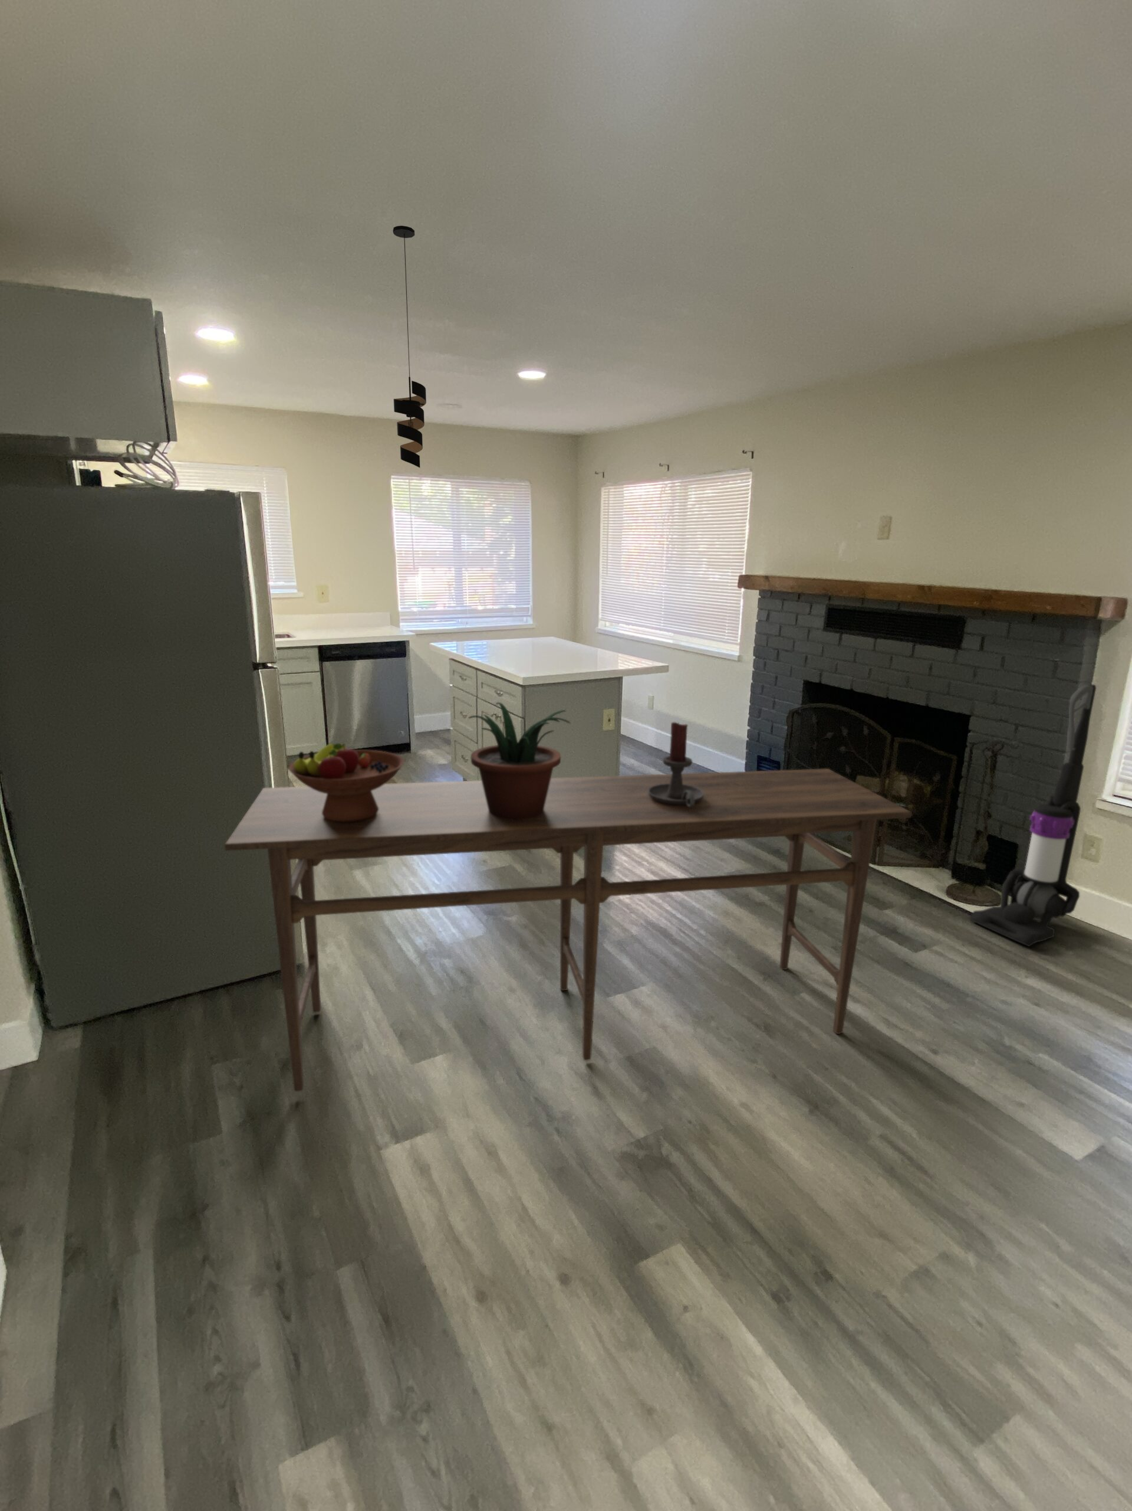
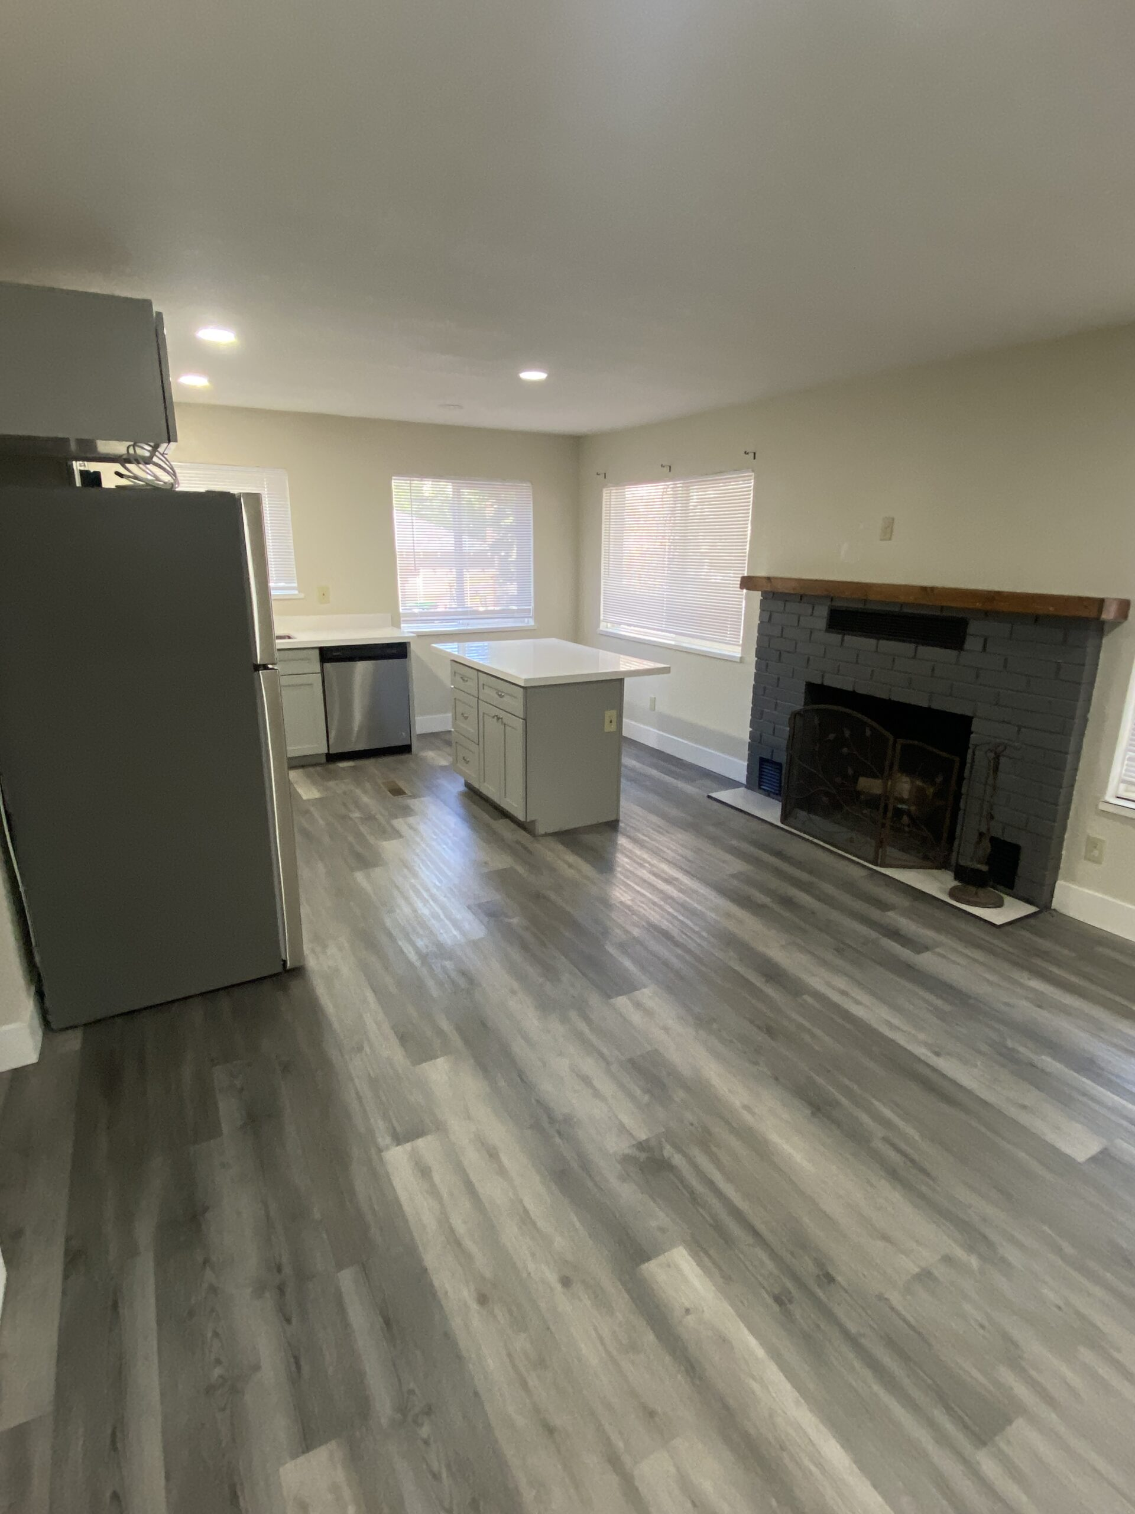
- dining table (584, 914)
- fruit bowl (348, 778)
- candle holder (680, 760)
- vacuum cleaner (1049, 810)
- potted plant (521, 758)
- pendant light (409, 353)
